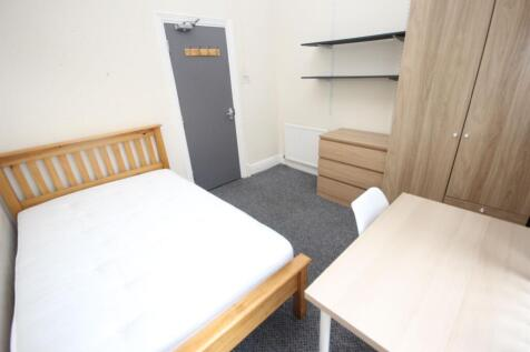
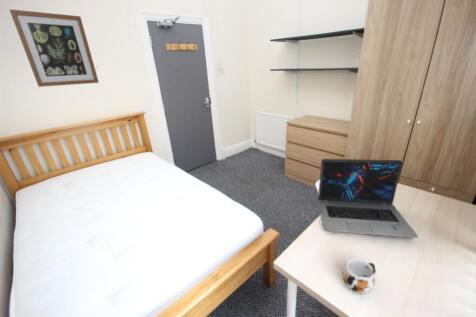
+ laptop (364, 195)
+ mug (361, 273)
+ wall art (59, 50)
